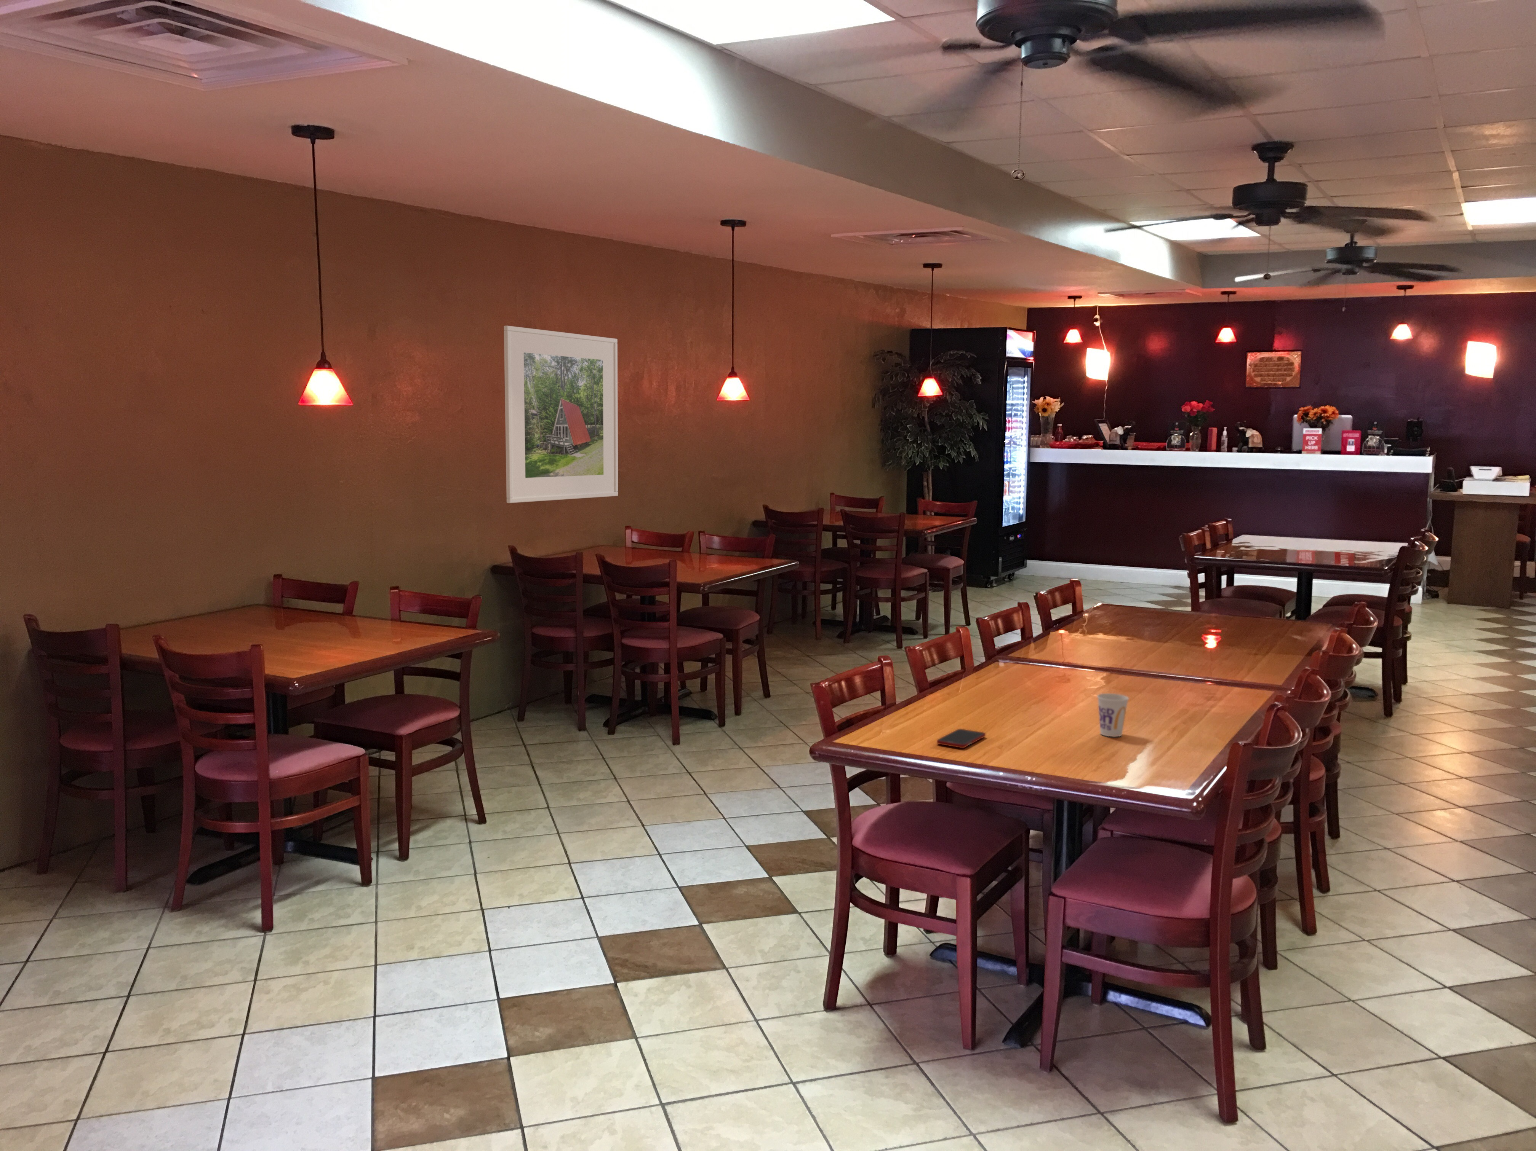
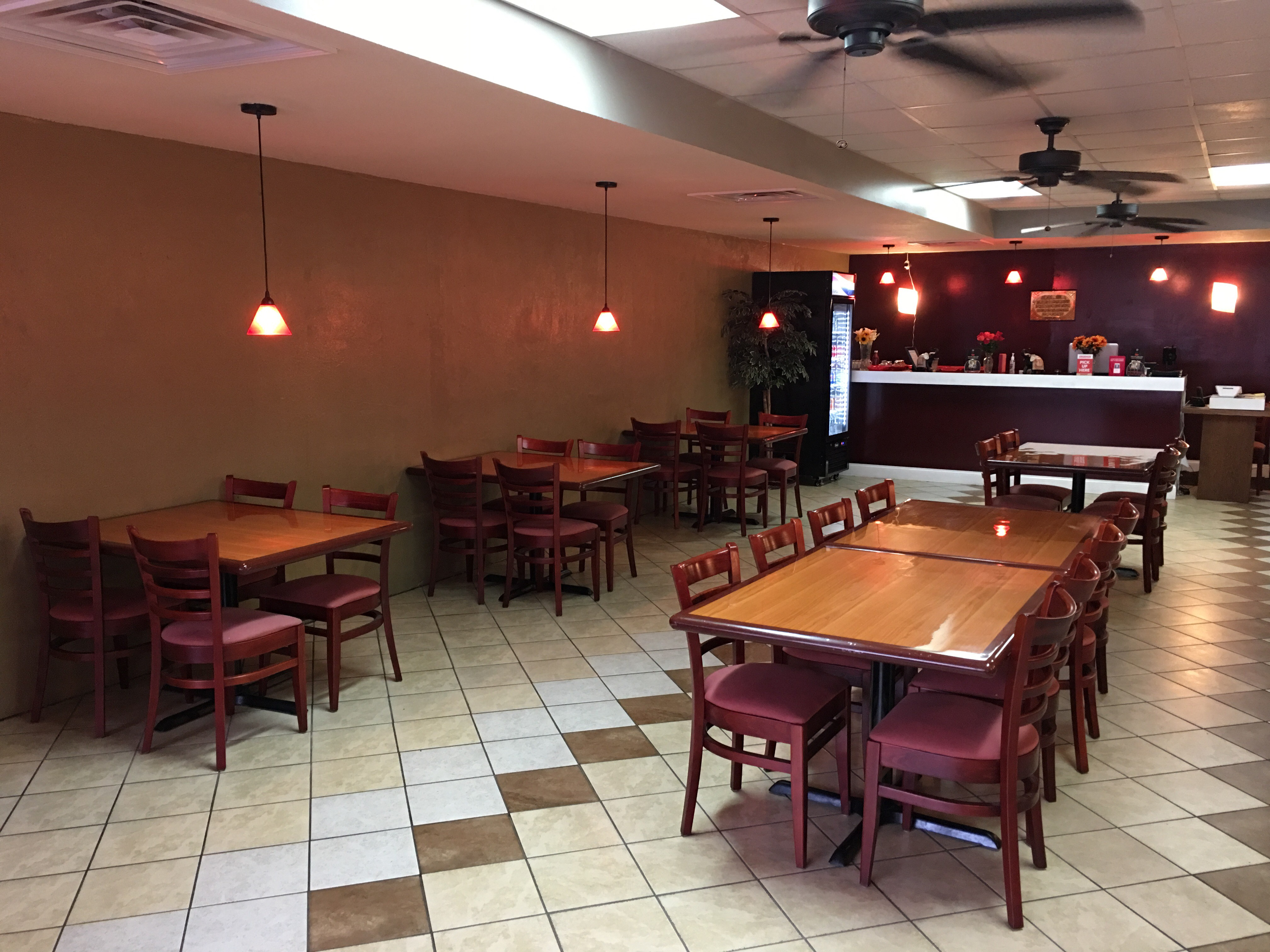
- cell phone (962, 738)
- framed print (565, 416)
- cup (1111, 716)
